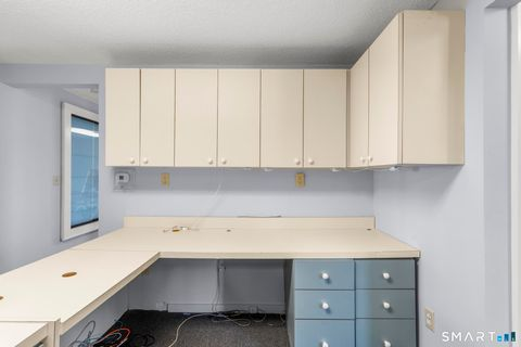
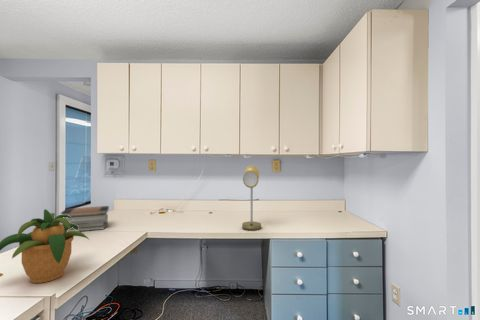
+ book stack (86, 218)
+ desk lamp (251, 196)
+ potted plant (51, 241)
